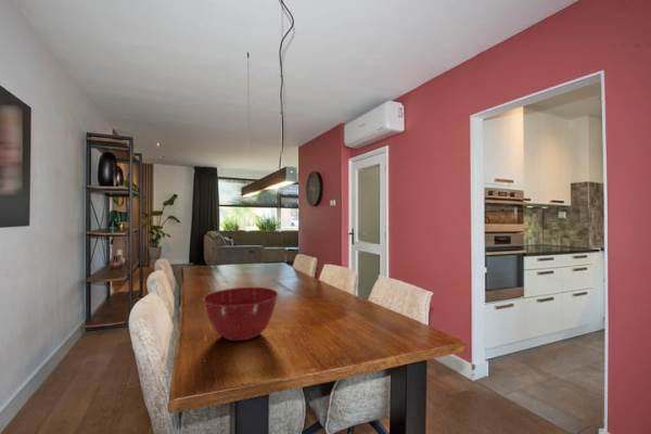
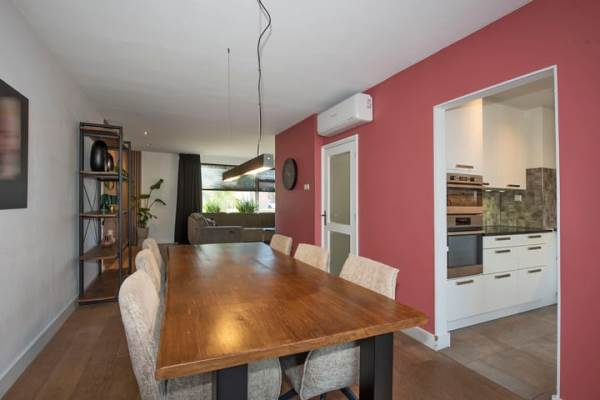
- mixing bowl (241, 314)
